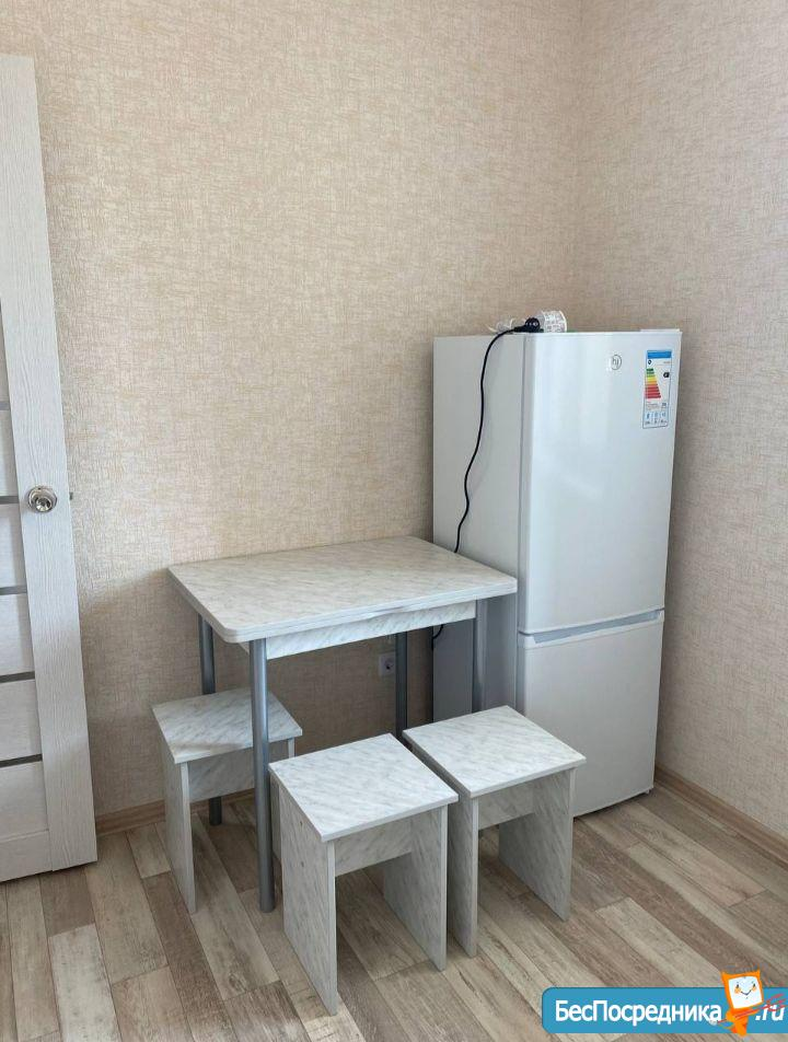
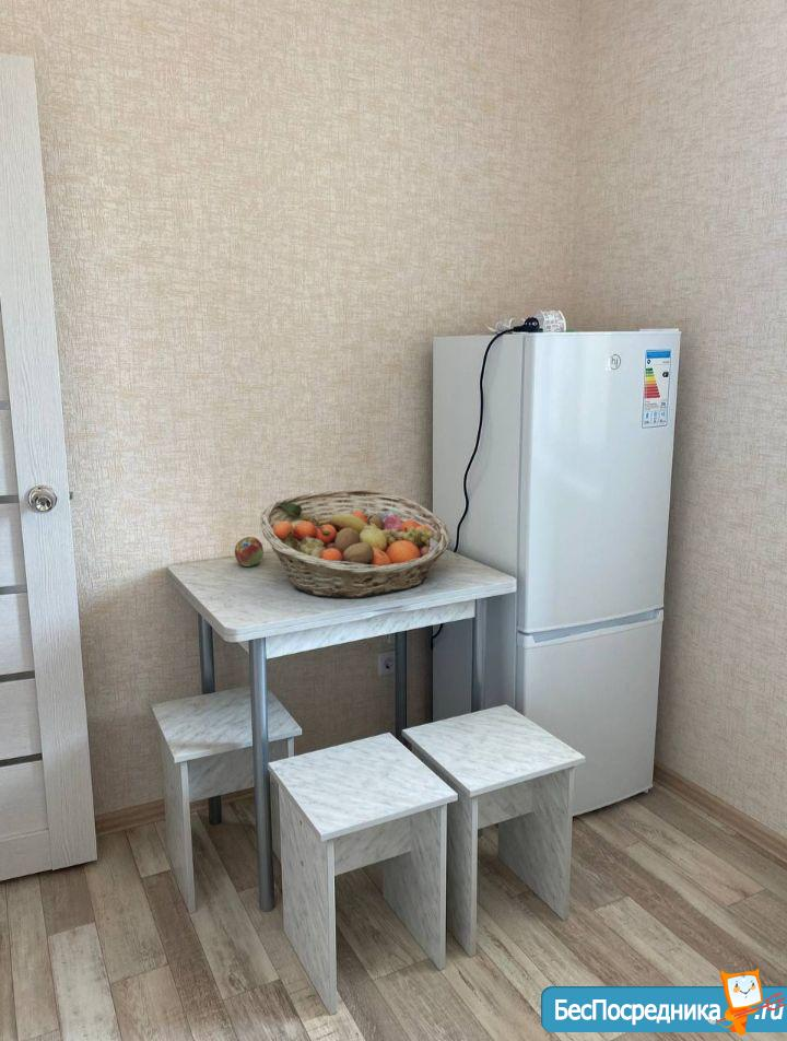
+ fruit basket (355, 540)
+ fruit (248, 551)
